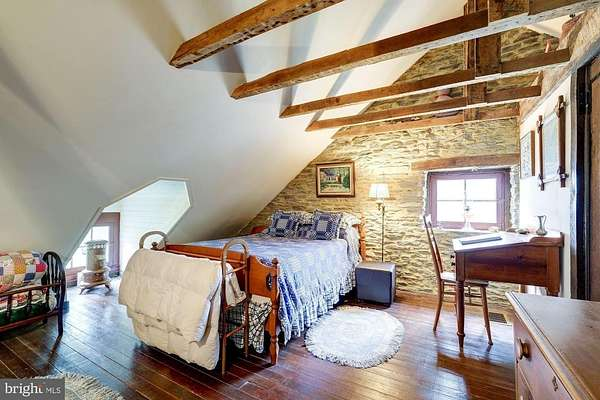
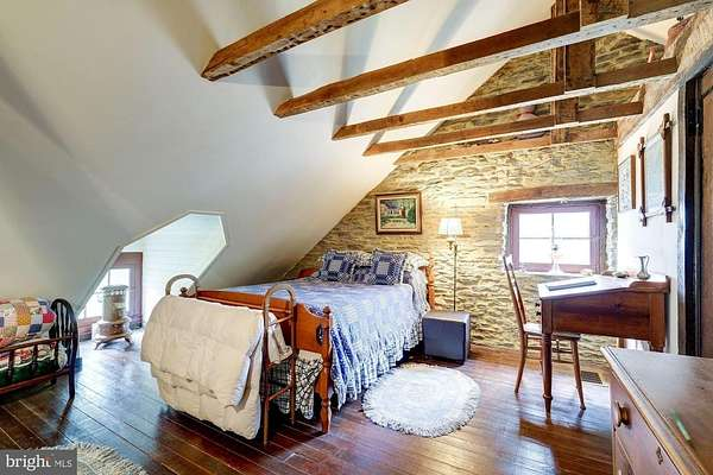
+ pen (679, 423)
